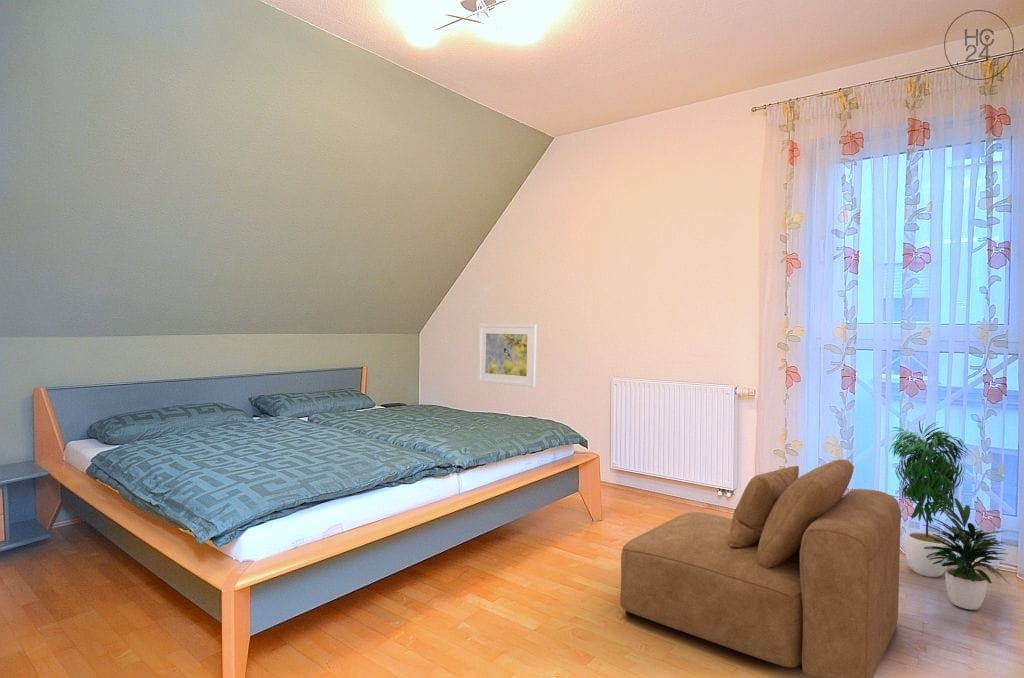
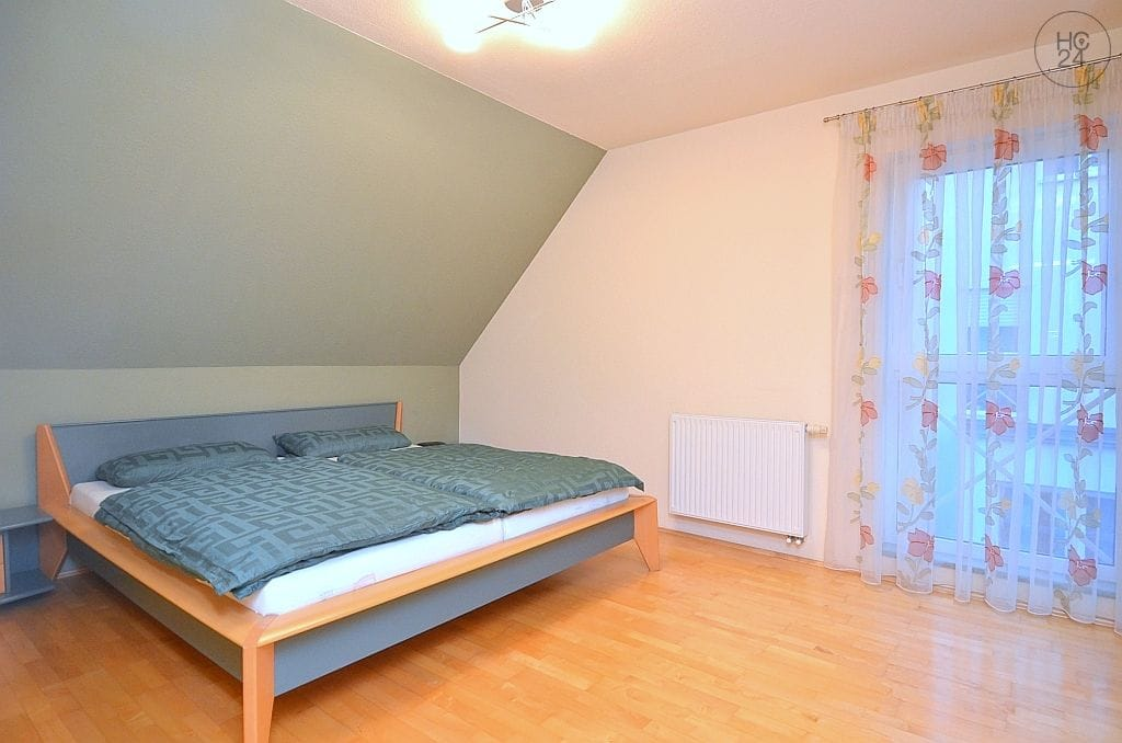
- potted plant (942, 504)
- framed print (506, 354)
- armchair (757, 538)
